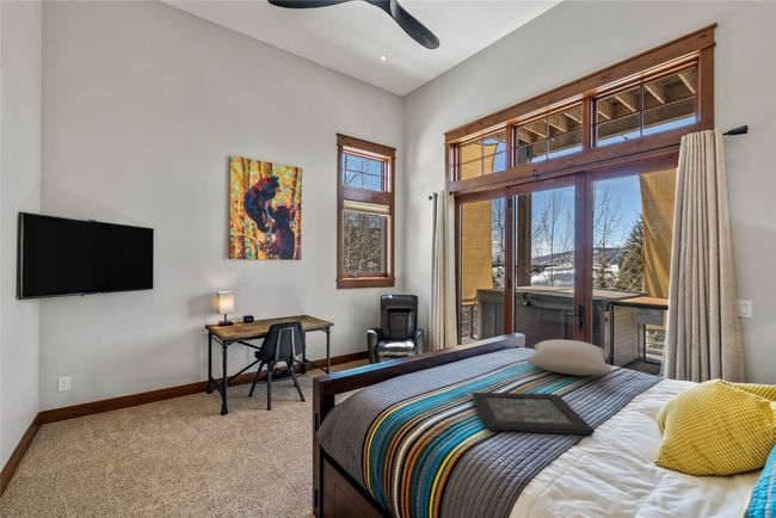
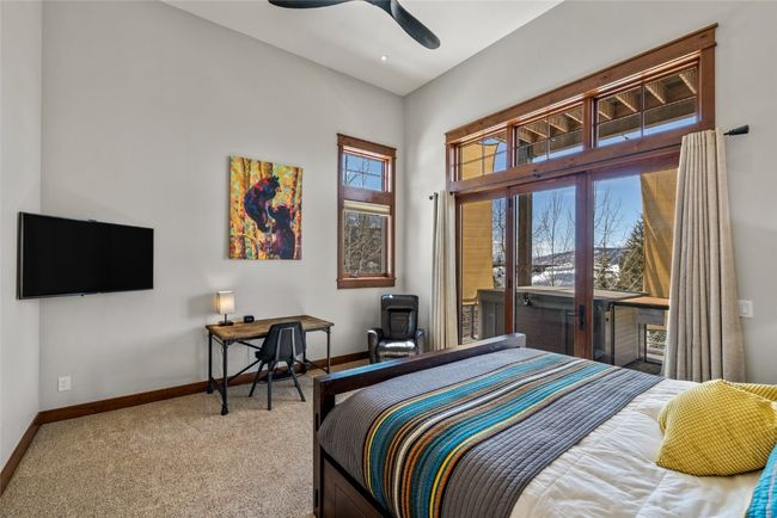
- decorative tray (525, 411)
- pillow (568, 357)
